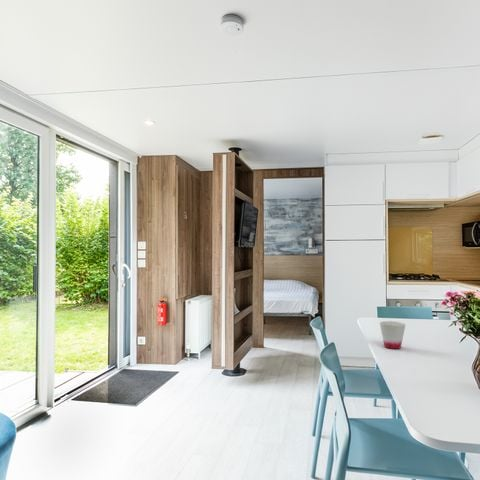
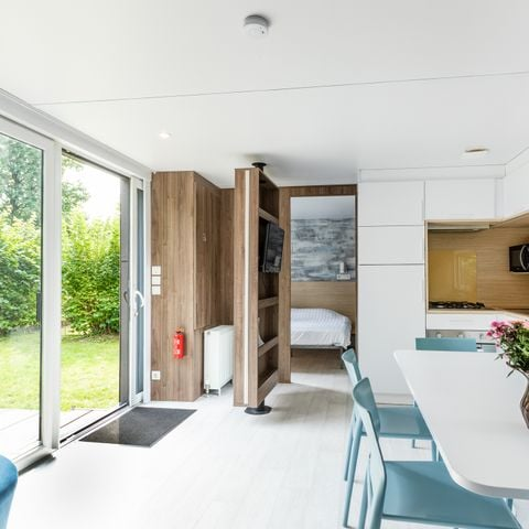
- cup (392, 335)
